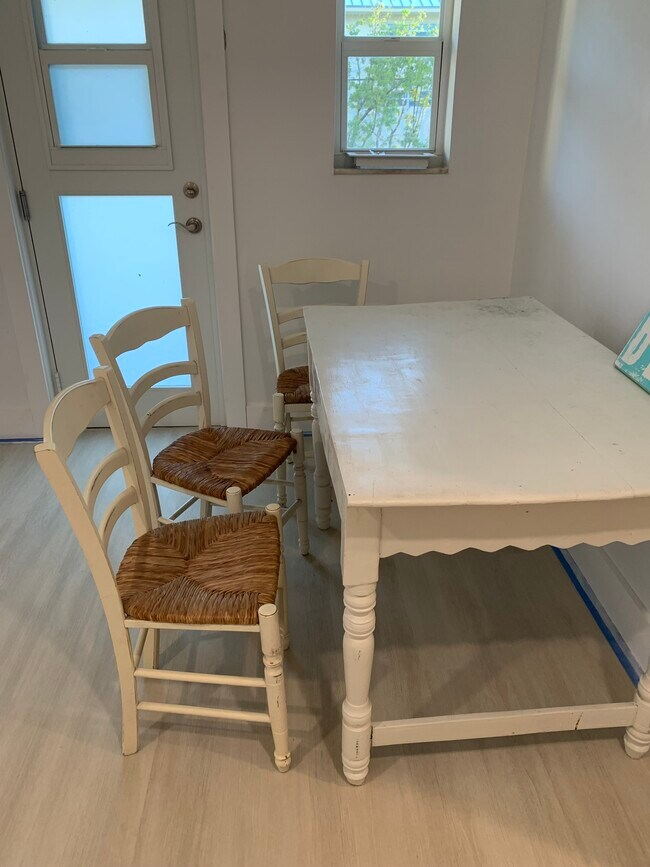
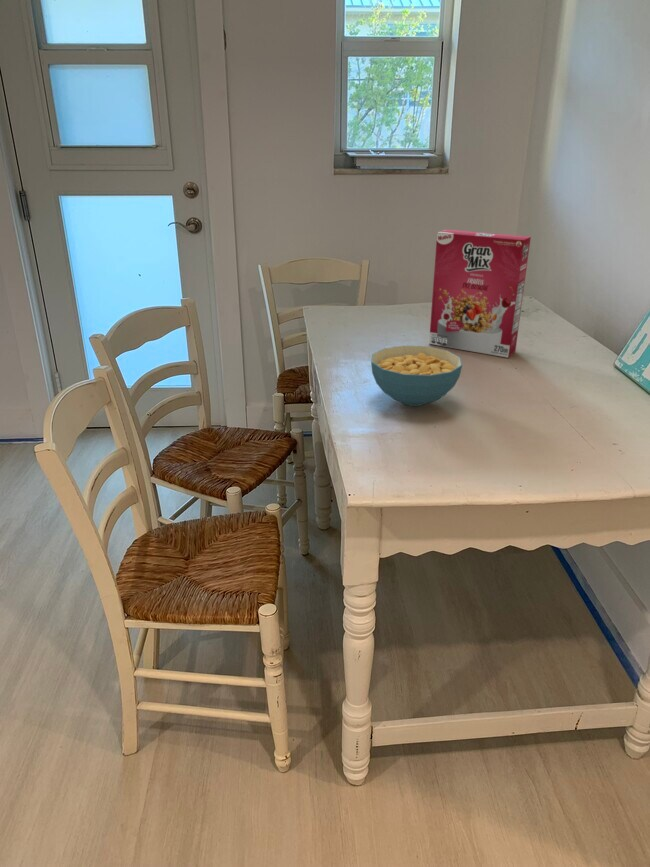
+ cereal box (477, 293)
+ cereal bowl (414, 380)
